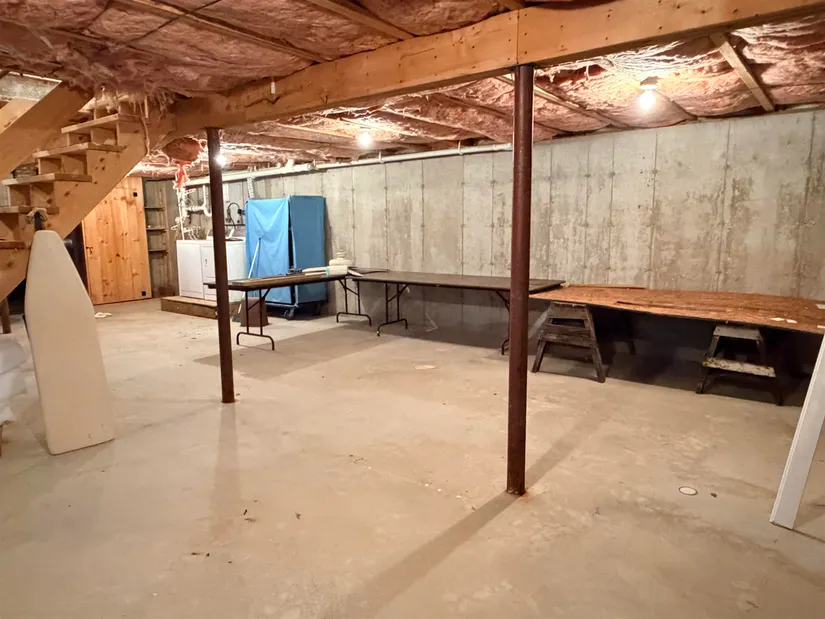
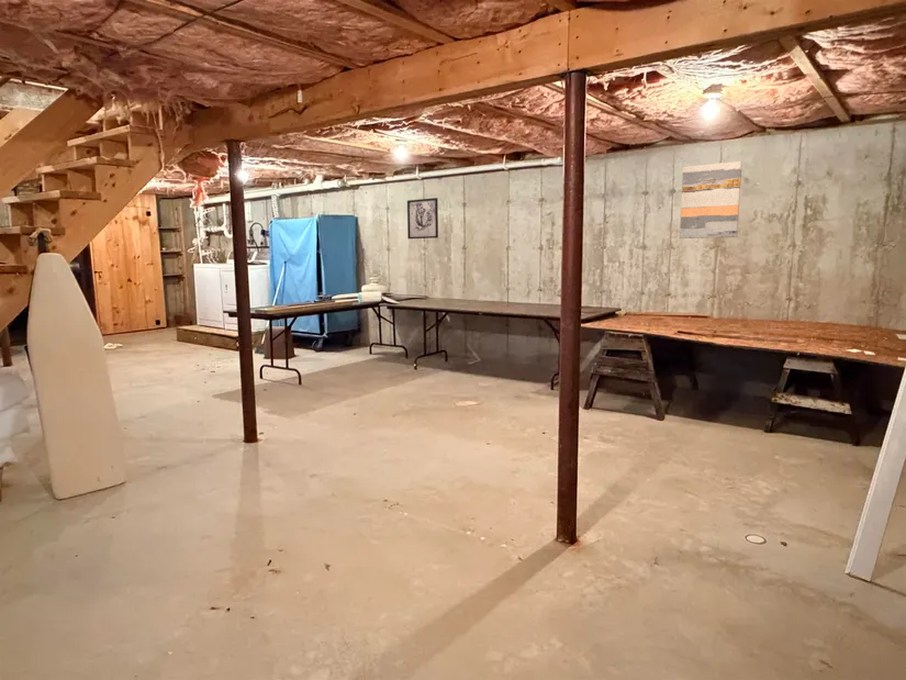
+ wall art (422, 219)
+ wall art (709, 201)
